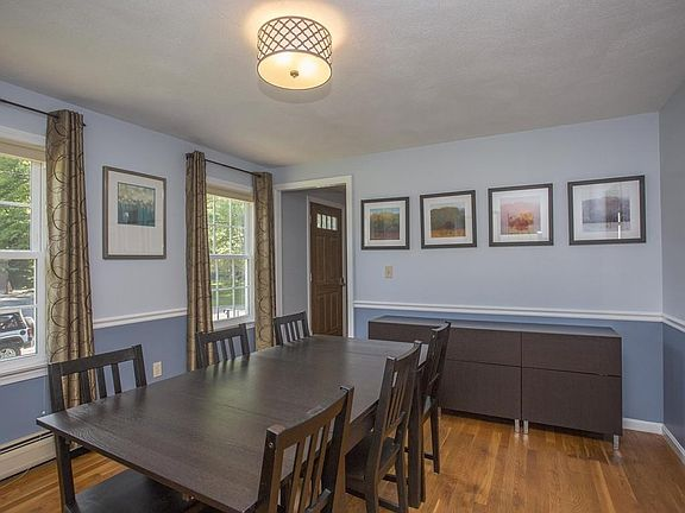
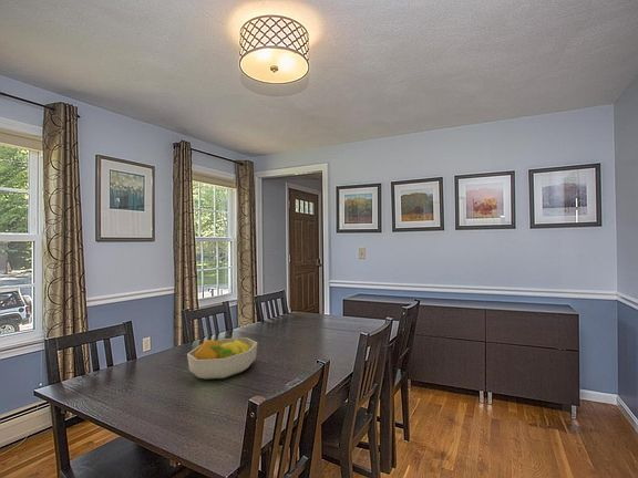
+ fruit bowl (224, 353)
